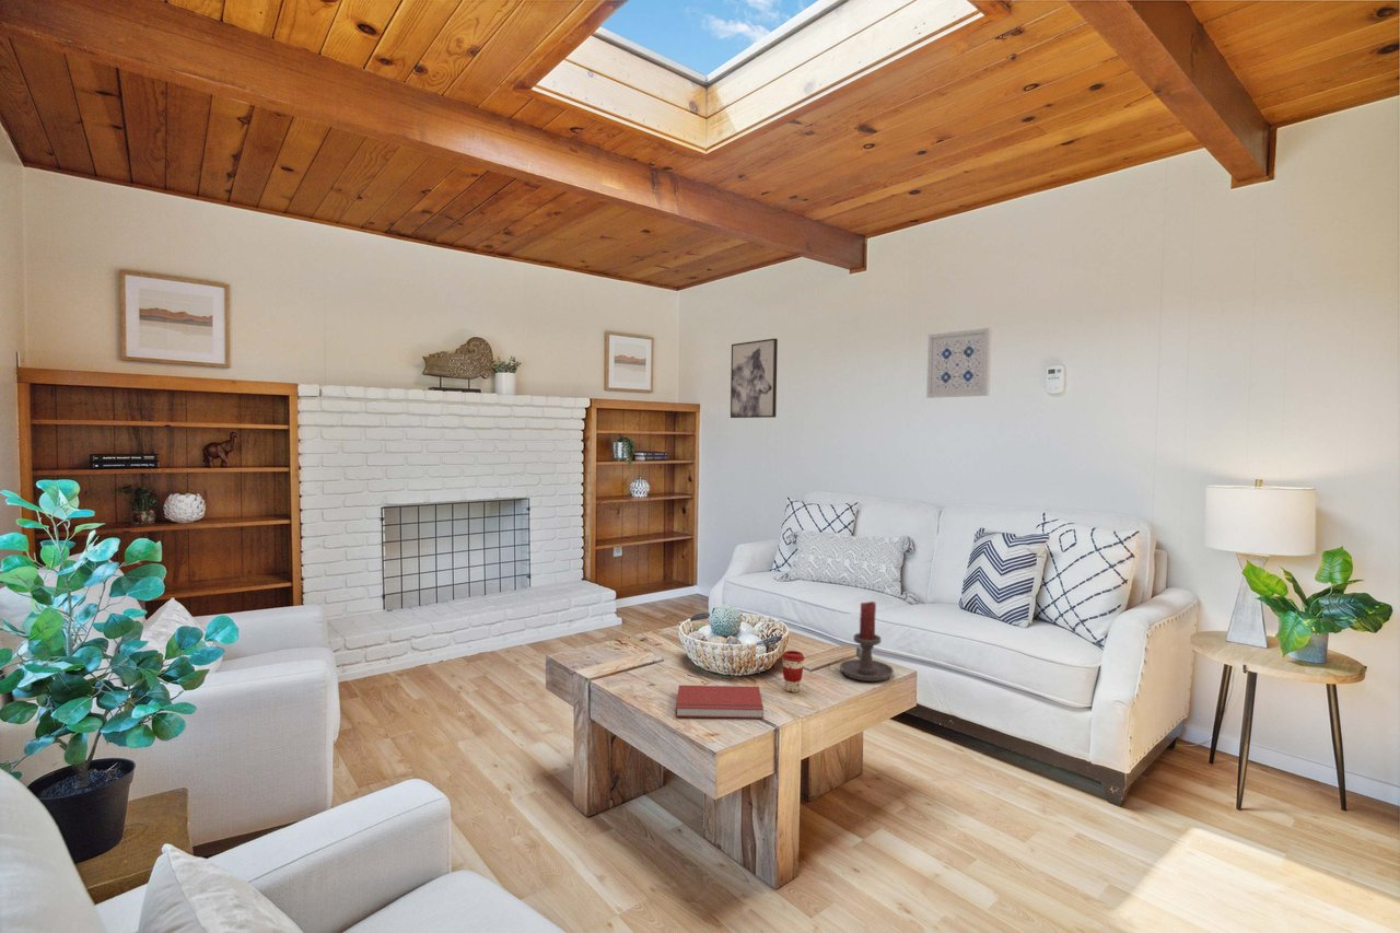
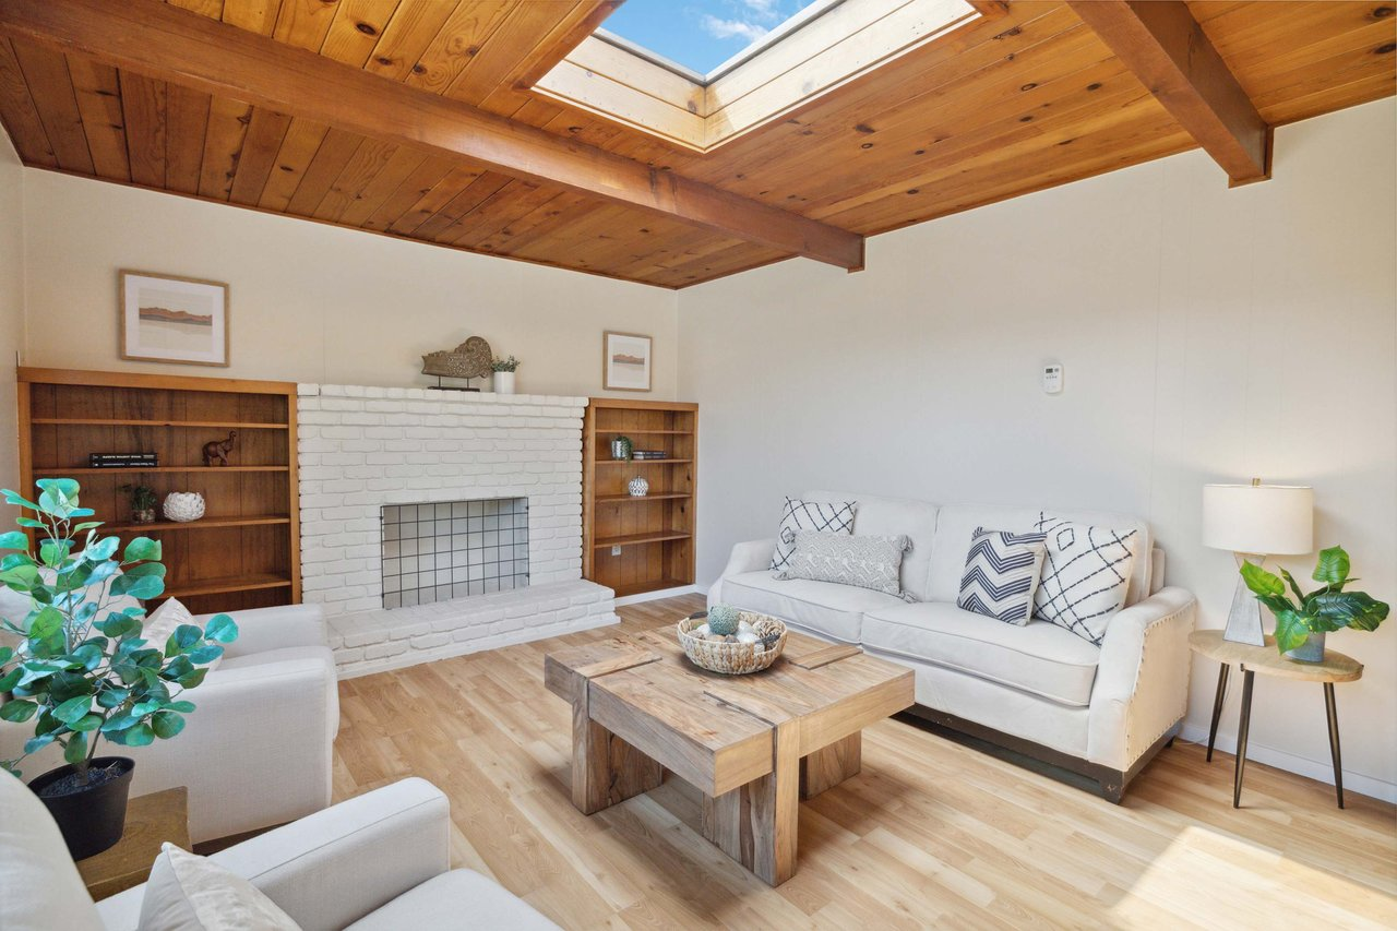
- coffee cup (792, 670)
- candle holder (865, 635)
- wall art (752, 380)
- book (719, 700)
- wall art (957, 364)
